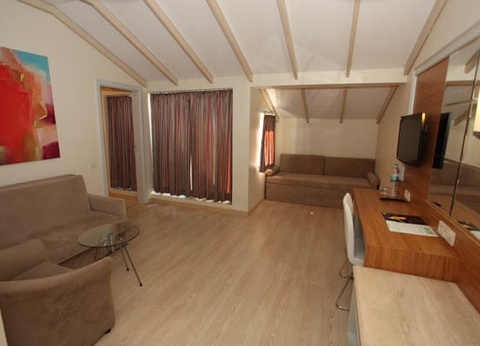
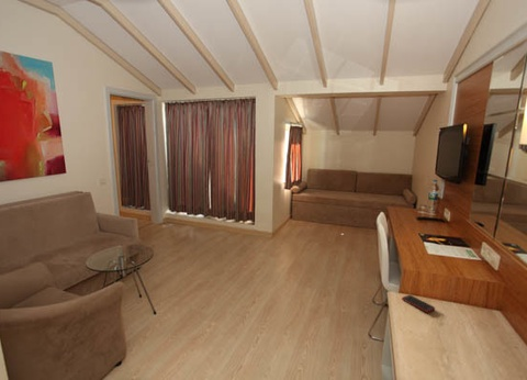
+ cell phone (417, 303)
